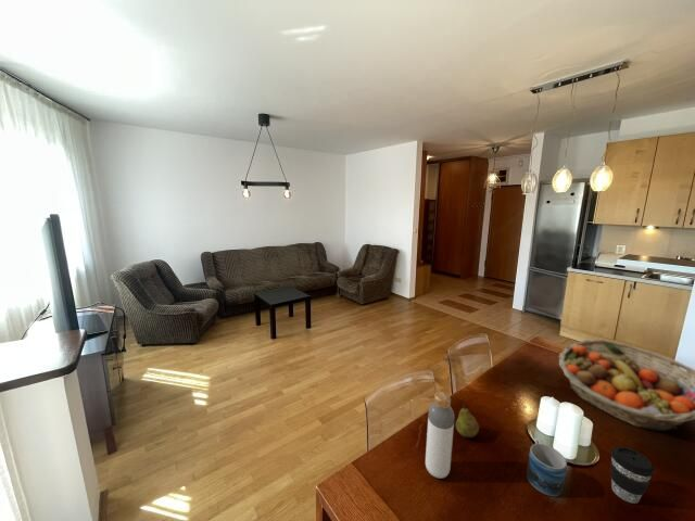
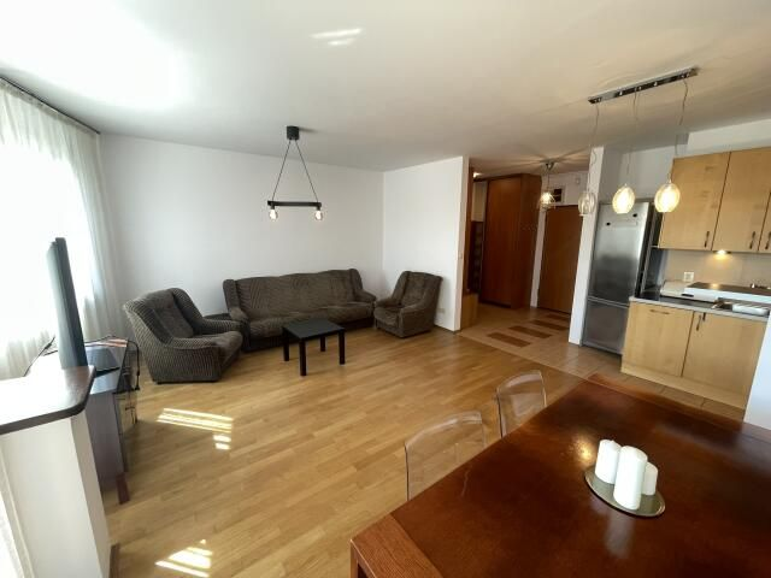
- mug (543, 462)
- coffee cup (629, 475)
- fruit basket (624, 380)
- bottle (440, 434)
- fruit (467, 421)
